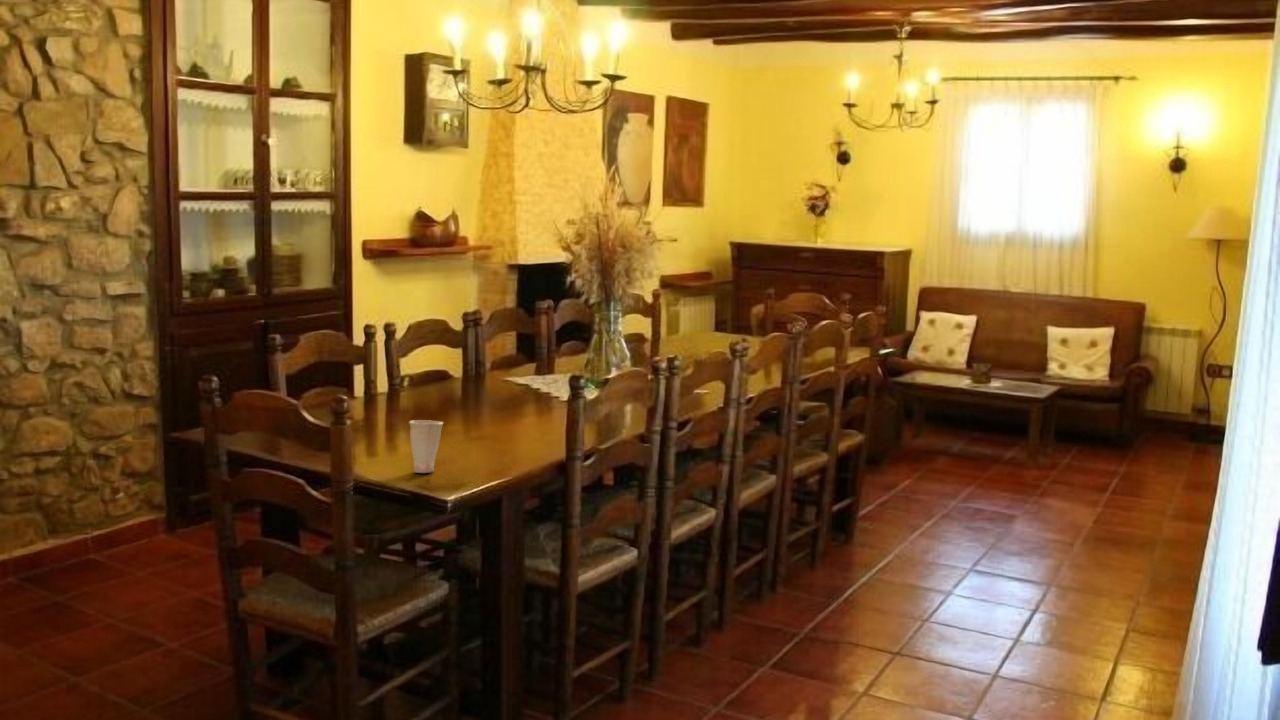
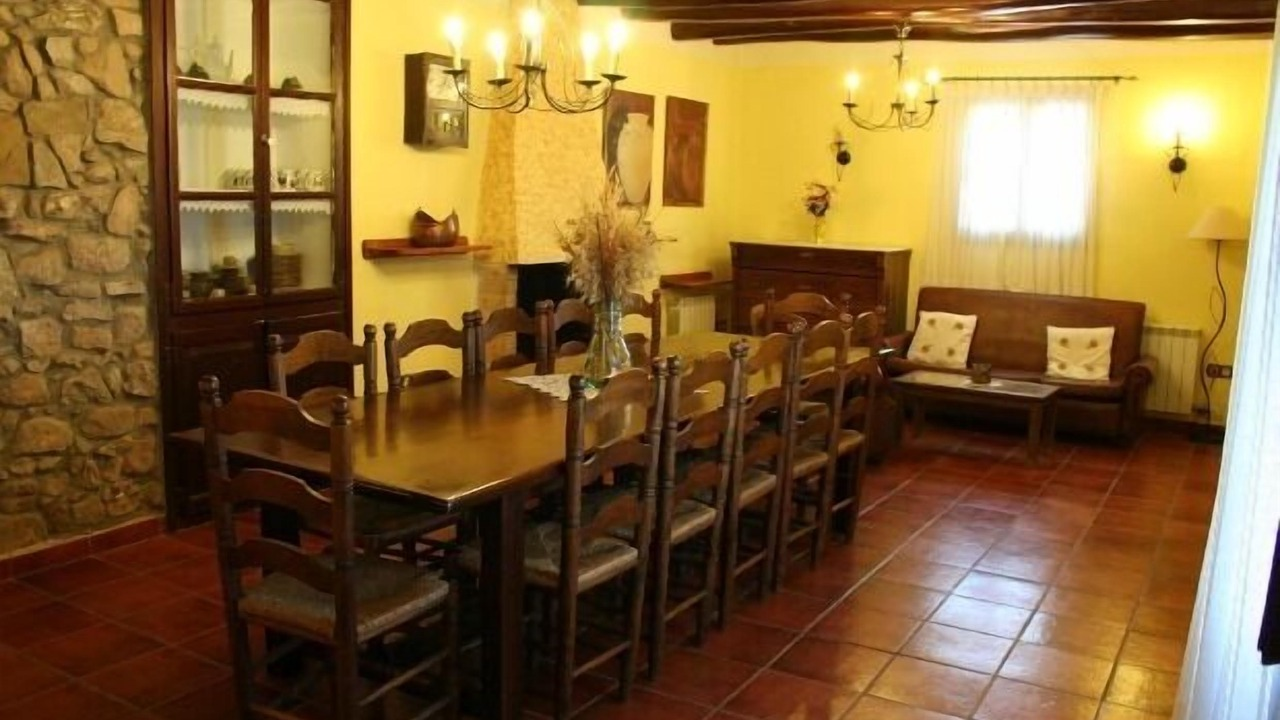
- cup (425, 445)
